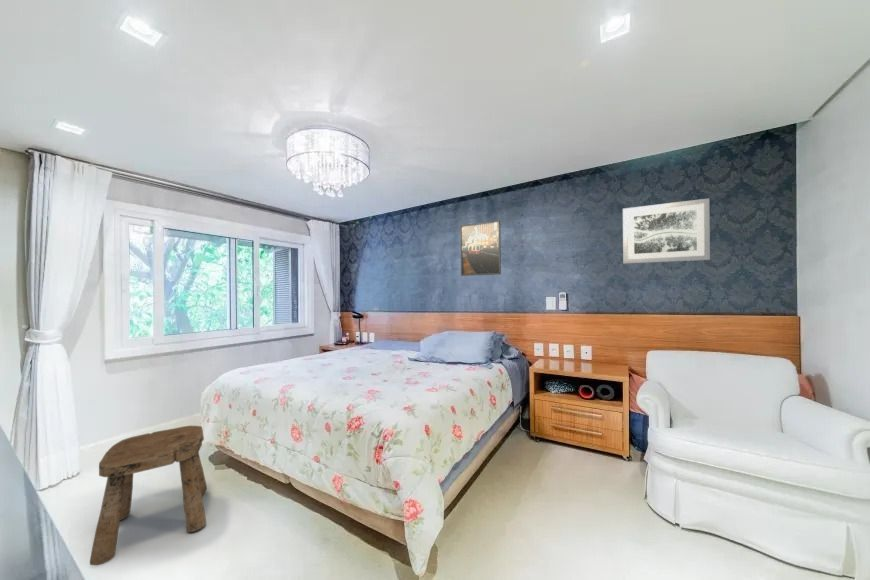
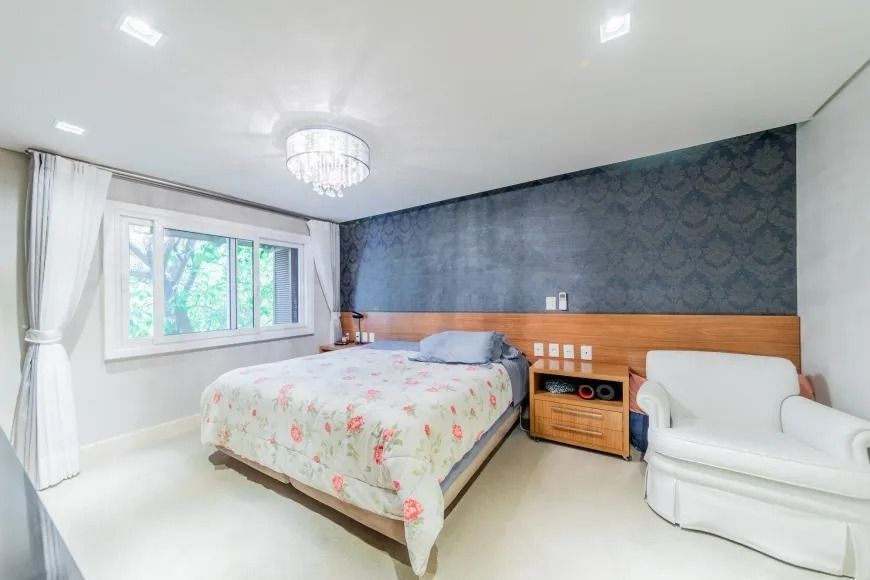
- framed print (479, 249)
- wall art (663, 232)
- stool (153, 468)
